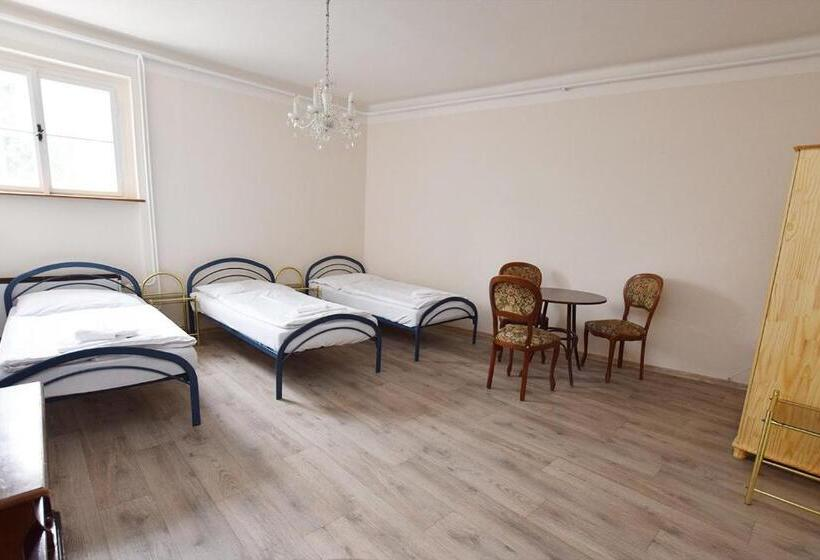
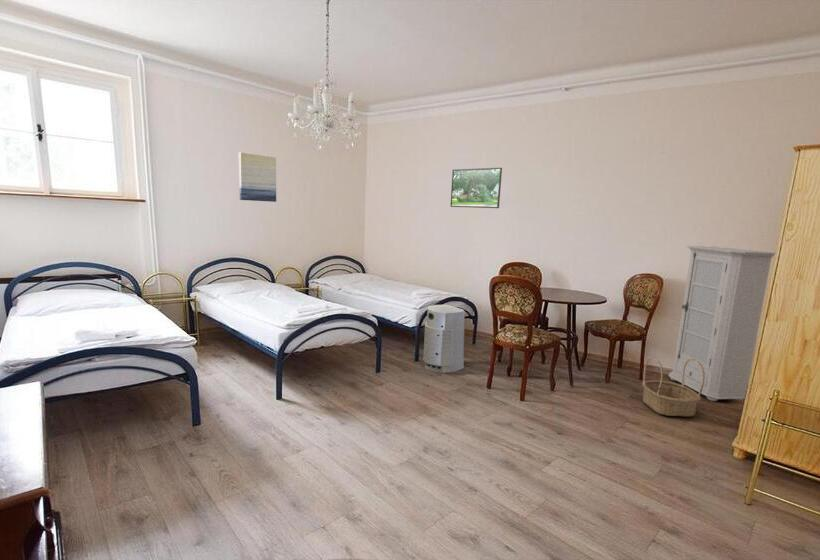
+ cabinet (717, 320)
+ basket (671, 384)
+ wall art (258, 178)
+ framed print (474, 188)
+ air purifier (443, 337)
